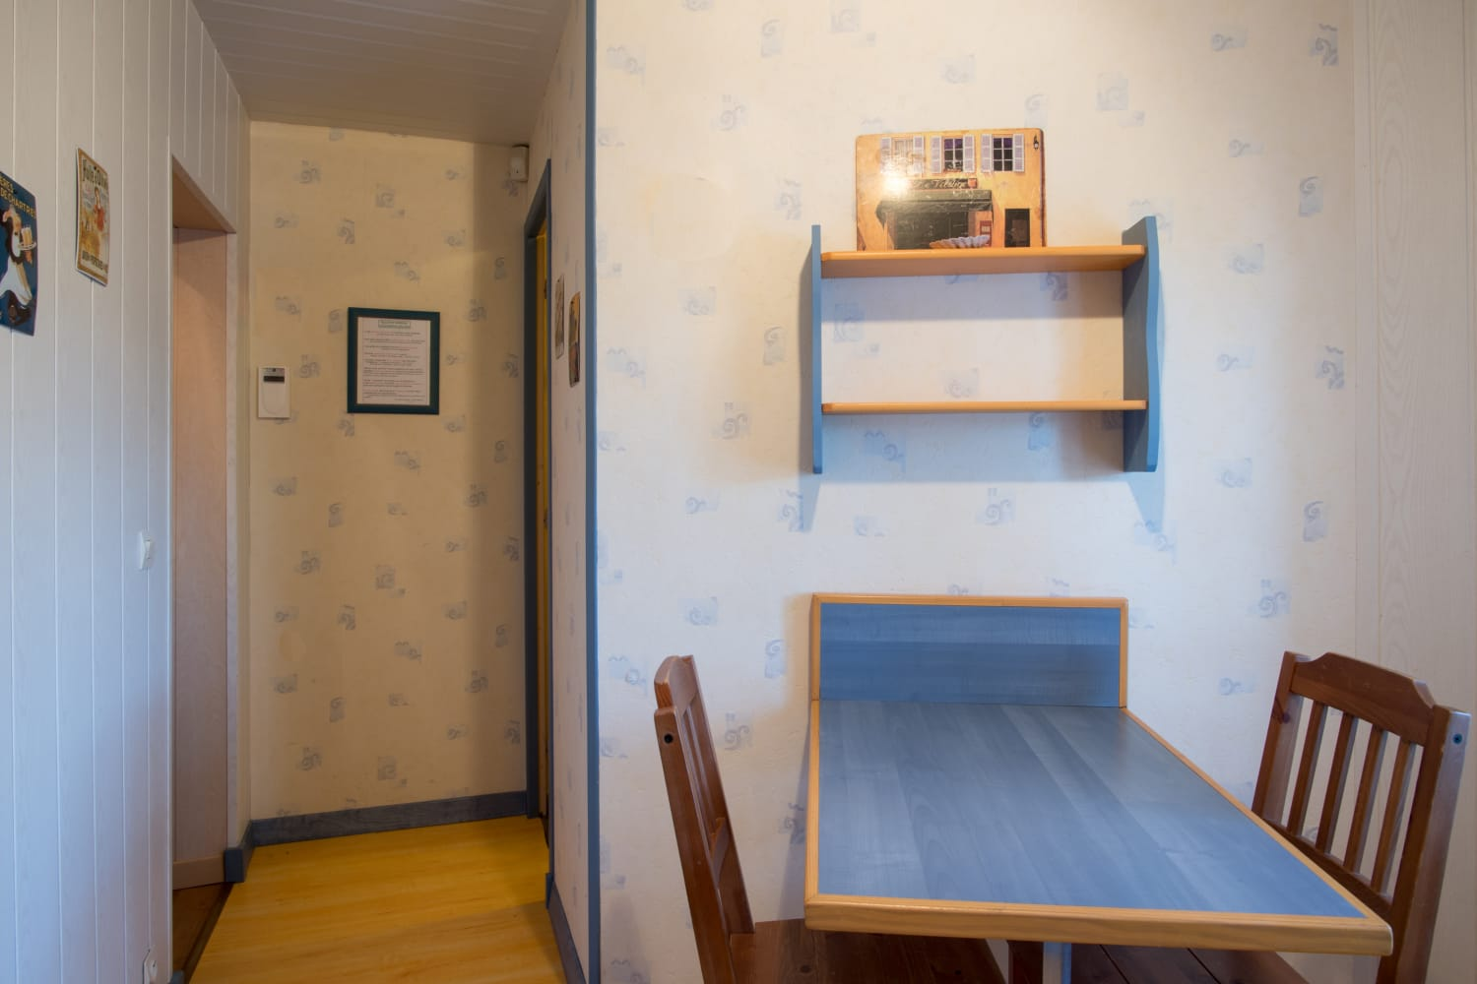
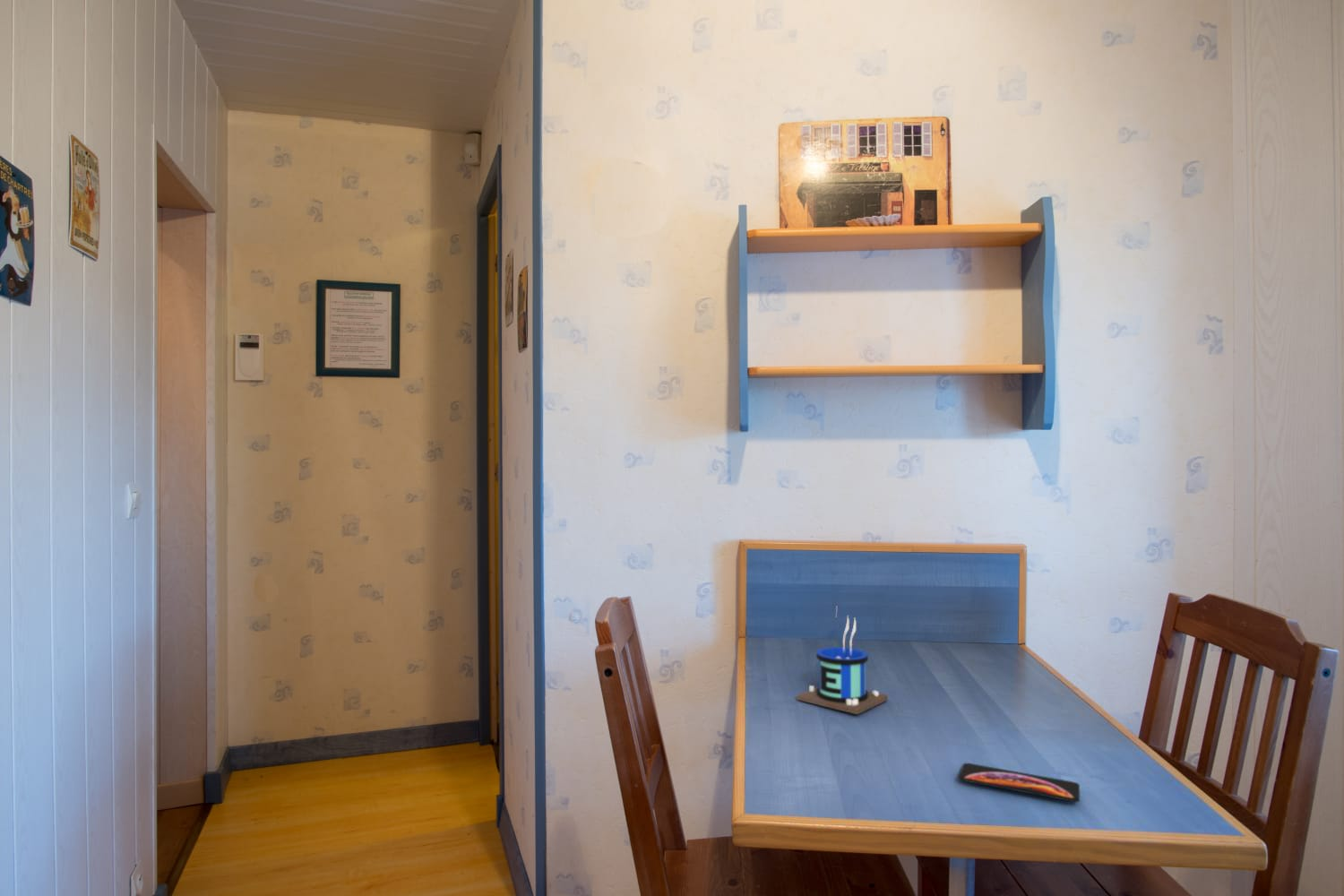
+ mug (844, 647)
+ smartphone (1018, 781)
